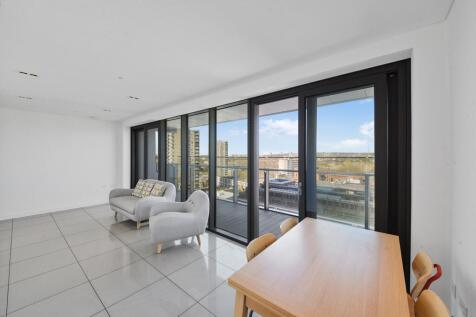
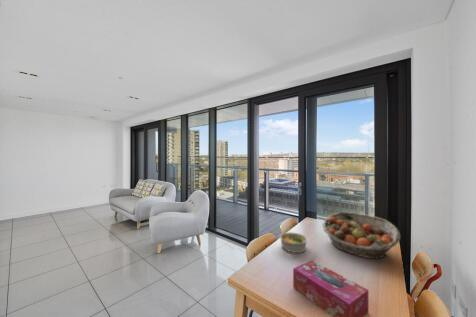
+ bowl (293, 241)
+ tissue box (327, 288)
+ fruit basket (357, 233)
